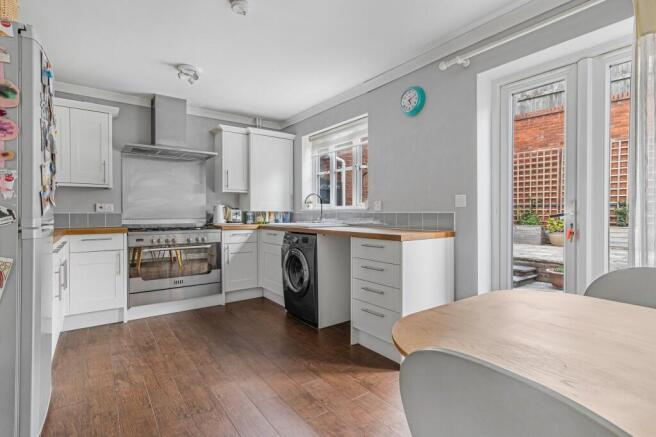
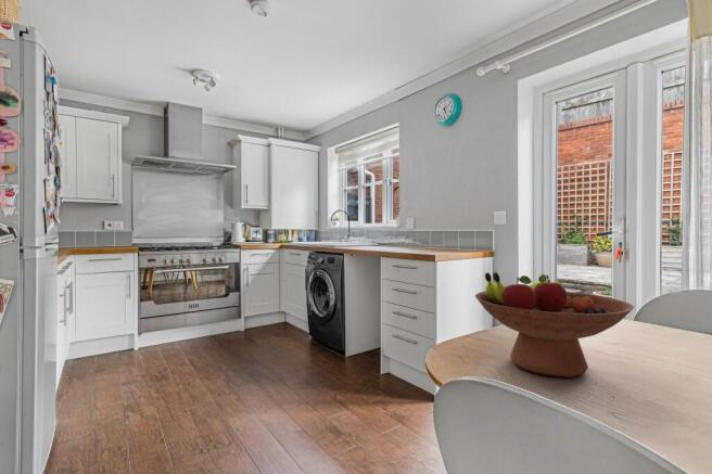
+ fruit bowl (547, 319)
